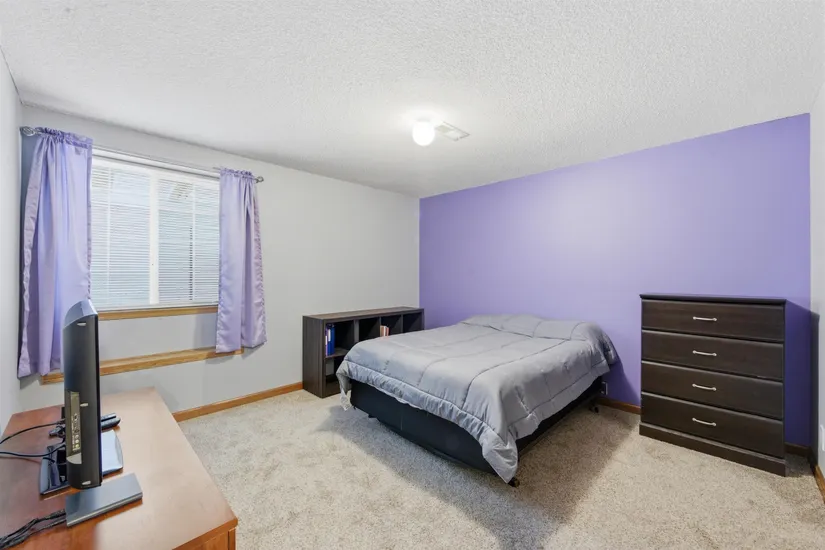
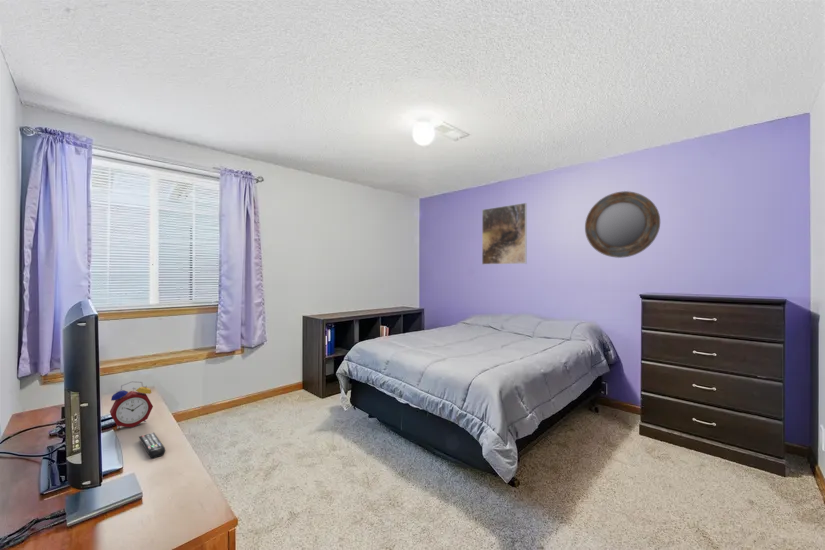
+ home mirror (620, 224)
+ alarm clock (131, 402)
+ remote control (151, 444)
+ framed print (503, 235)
